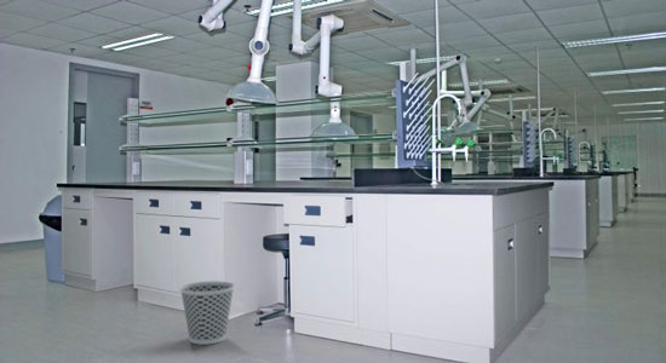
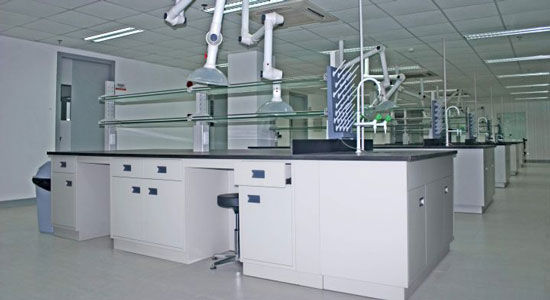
- wastebasket (207, 312)
